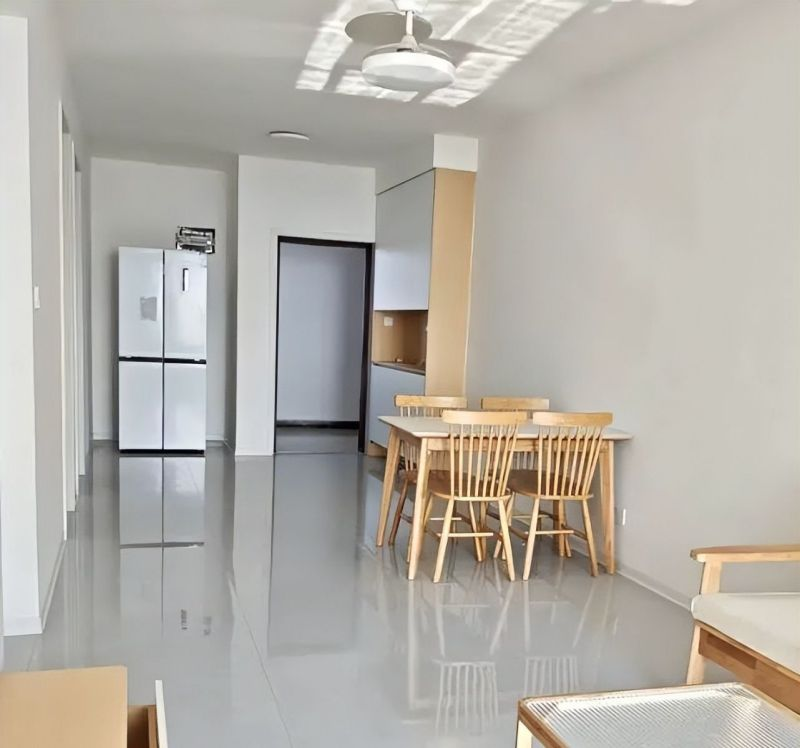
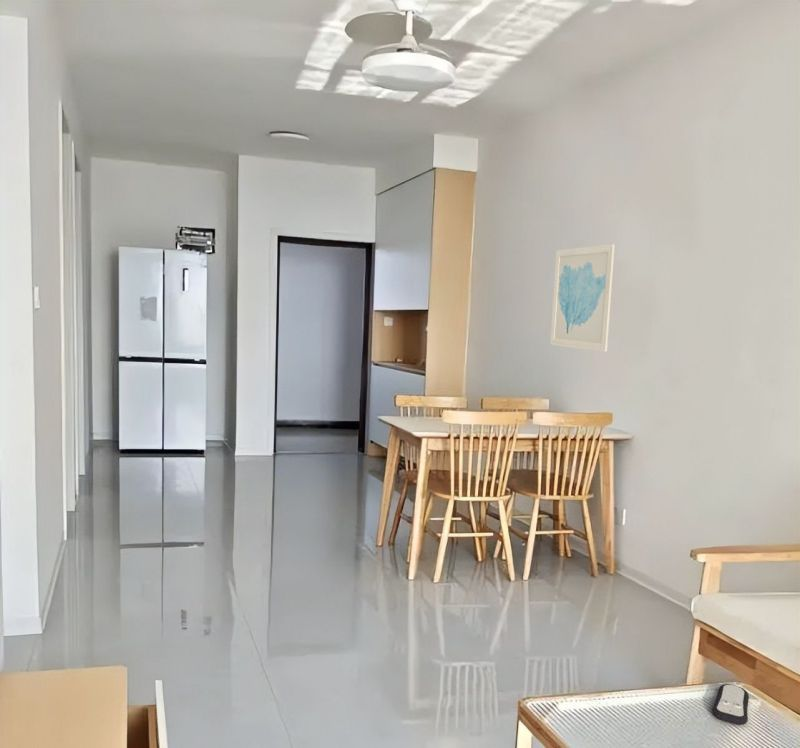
+ wall art (580, 298)
+ remote control (731, 702)
